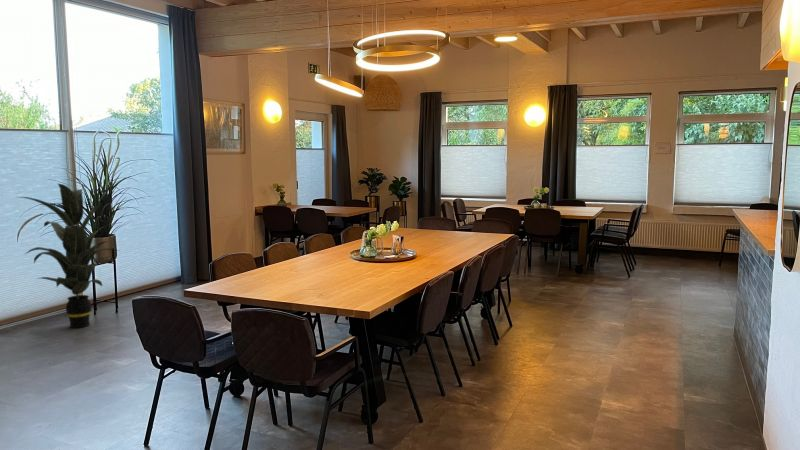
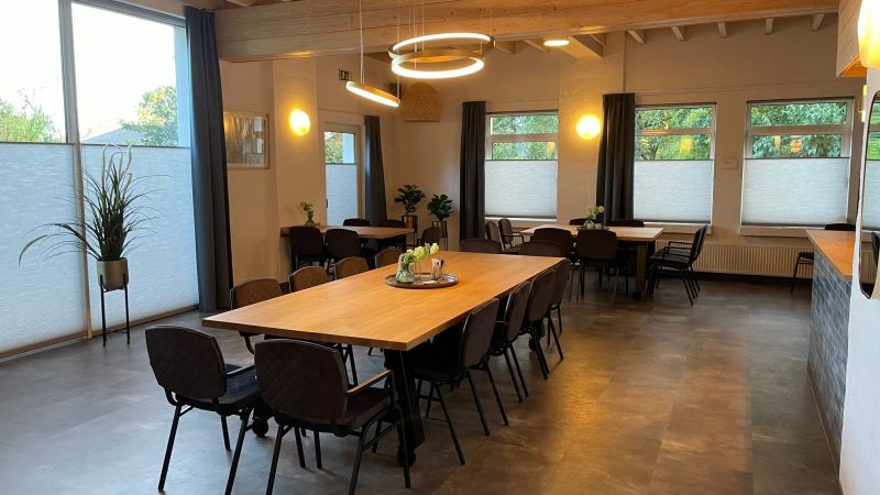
- indoor plant (69, 255)
